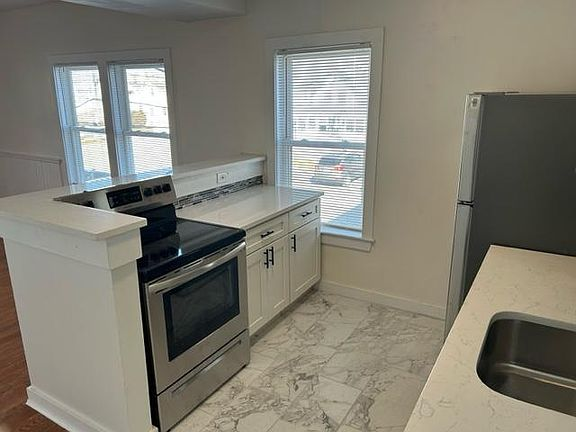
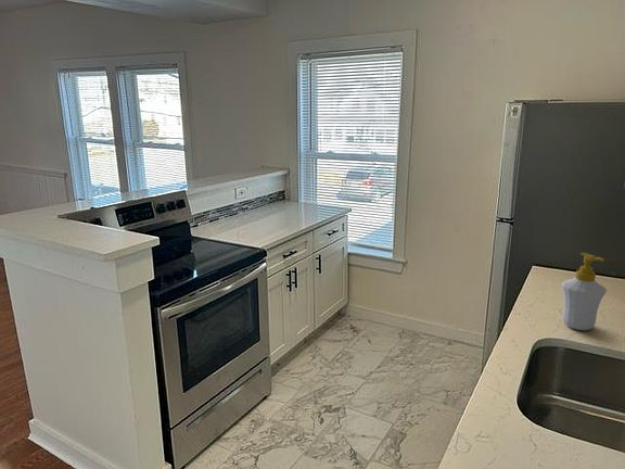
+ soap bottle (583, 290)
